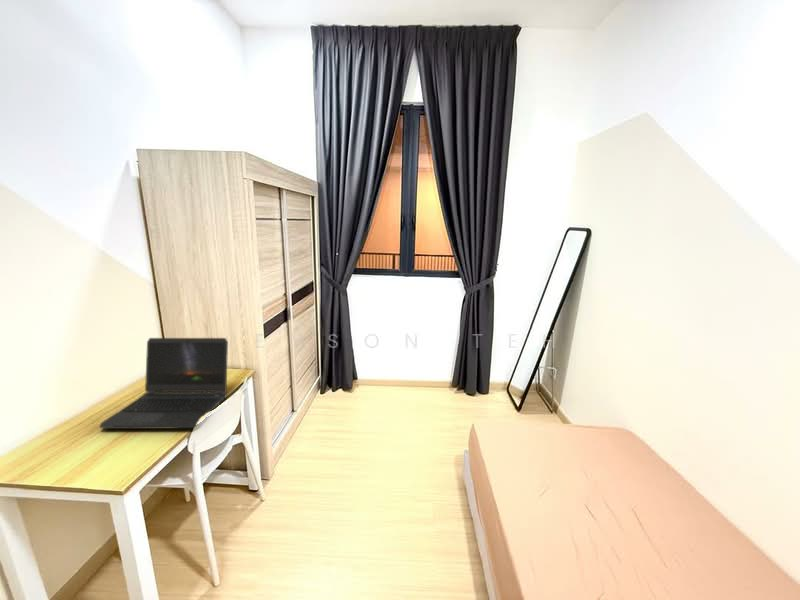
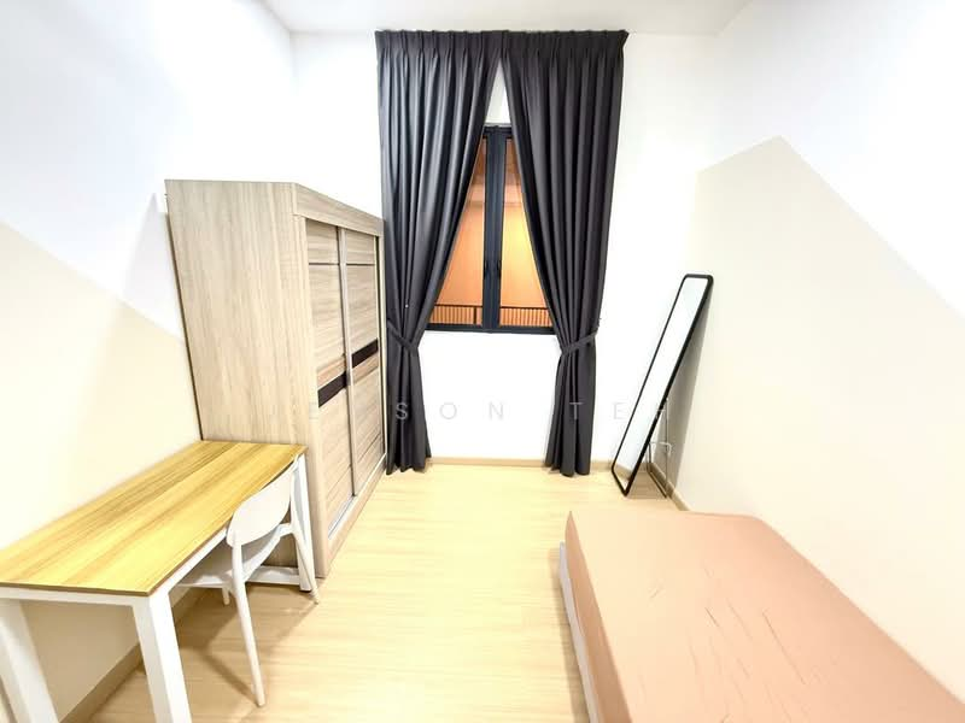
- laptop computer (168, 380)
